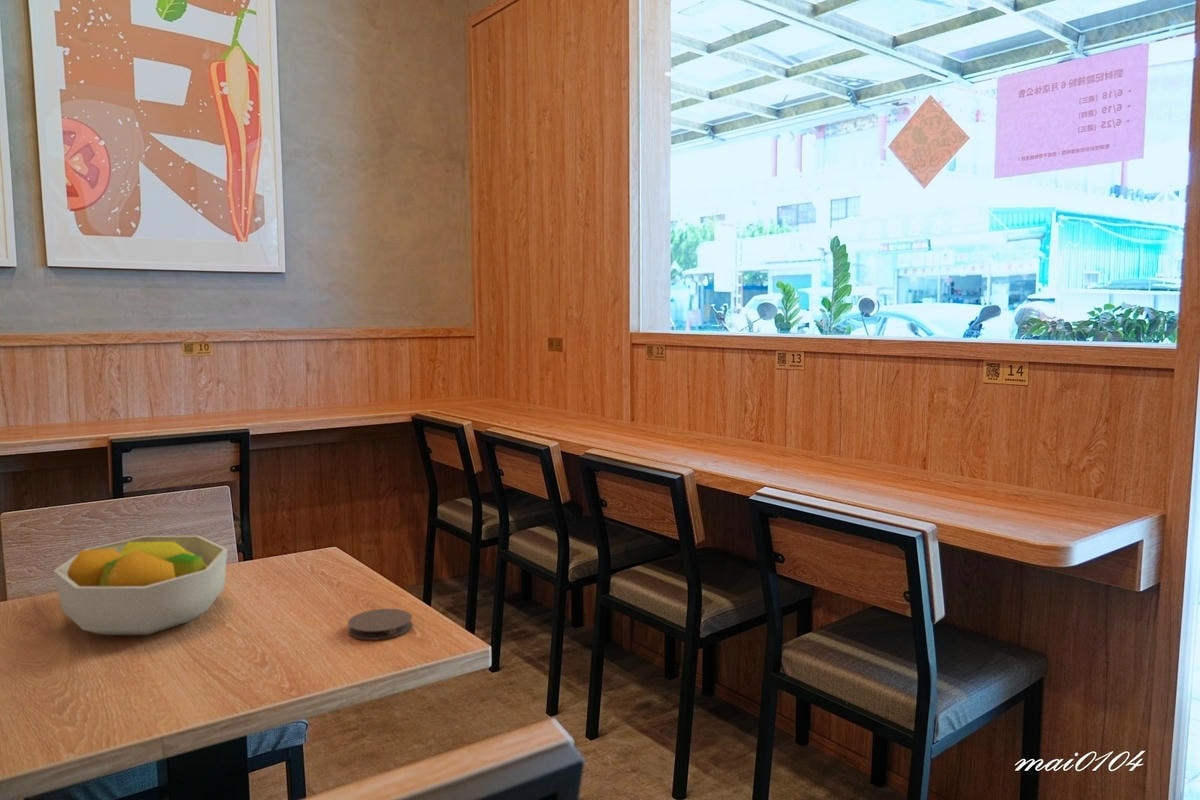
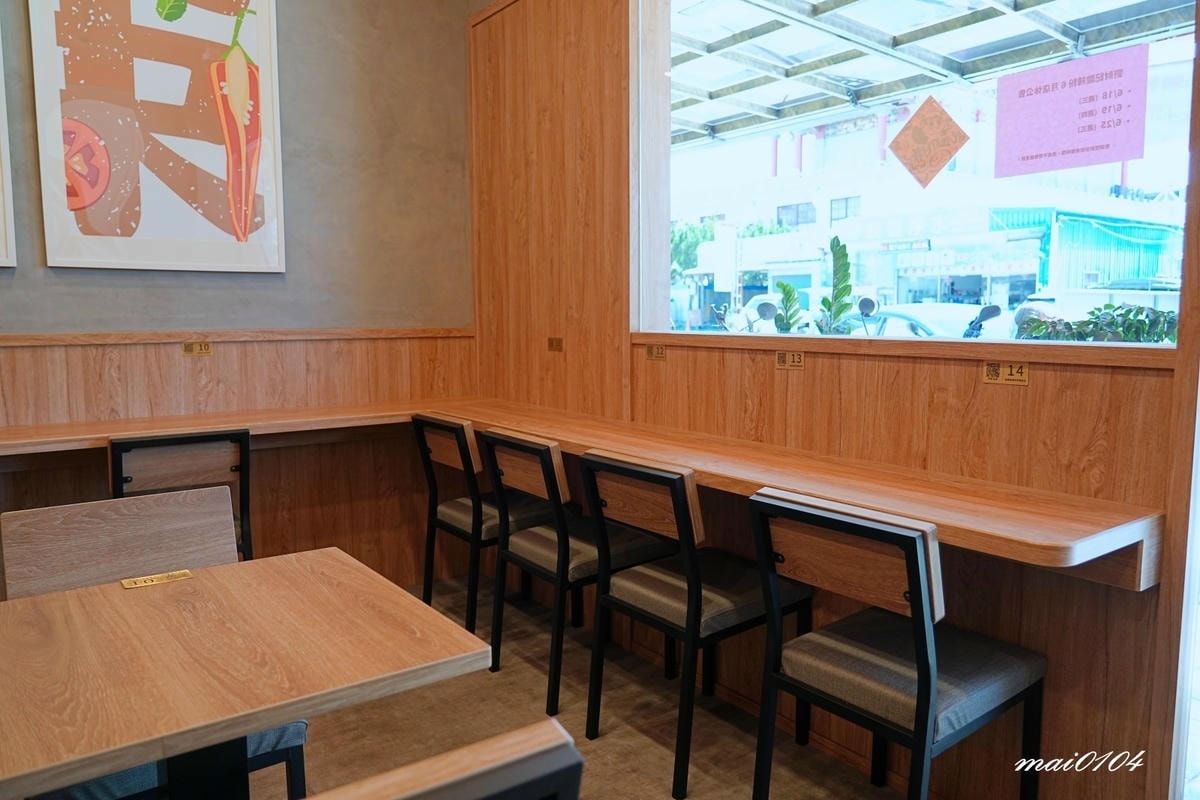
- coaster (380, 623)
- fruit bowl (145, 573)
